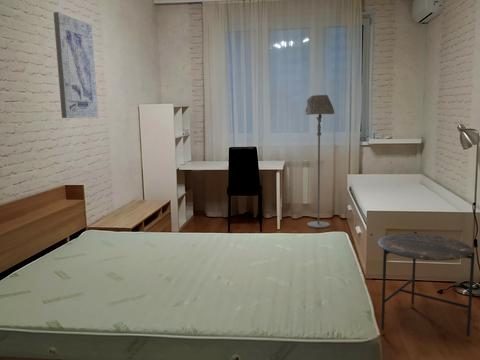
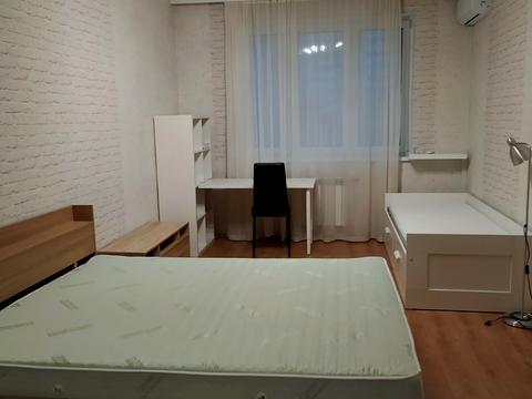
- wall art (77, 69)
- floor lamp (318, 161)
- side table (419, 293)
